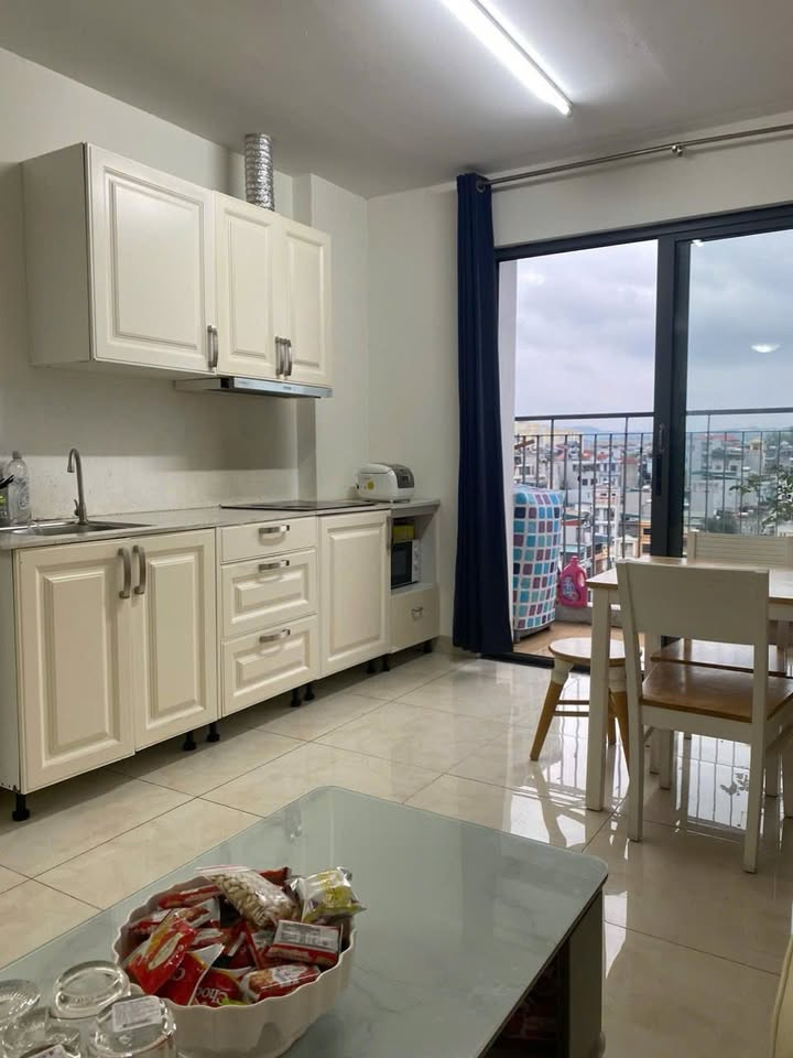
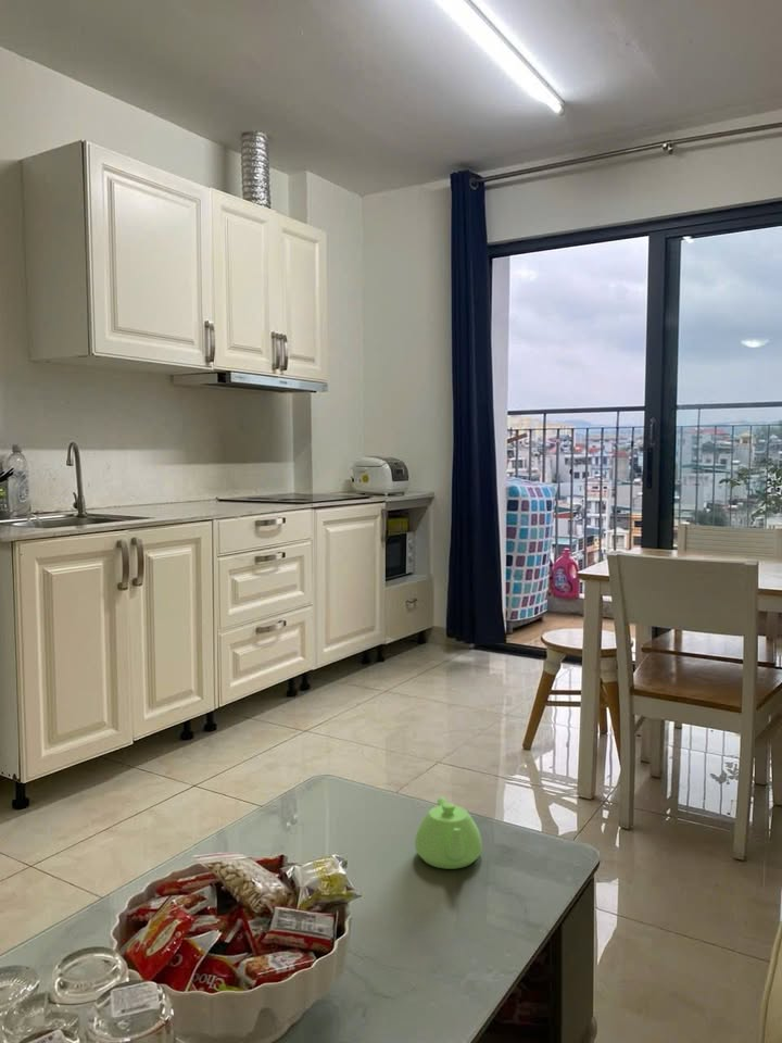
+ teapot (449, 831)
